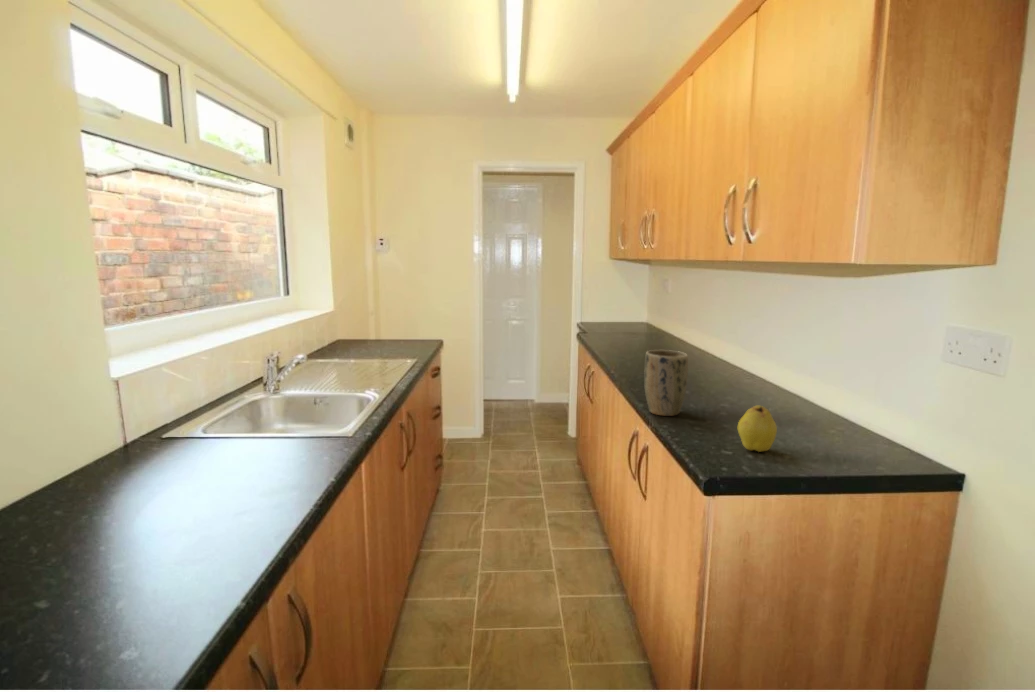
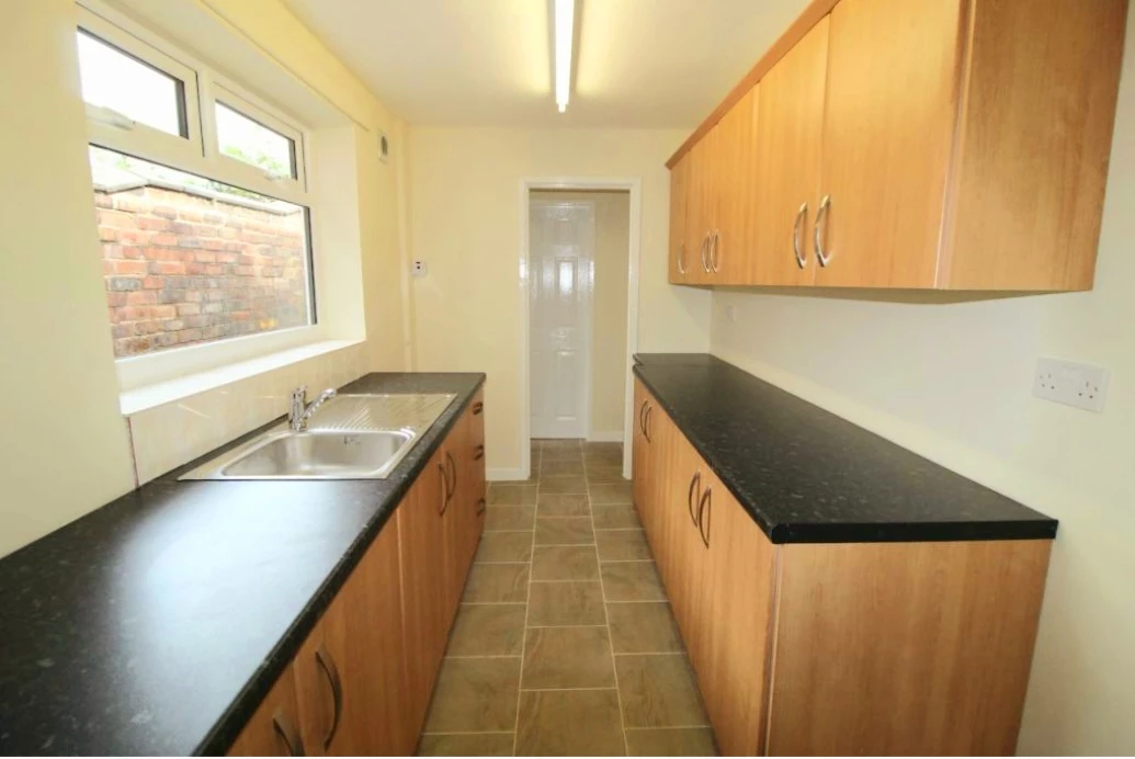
- fruit (757, 427)
- plant pot (665, 382)
